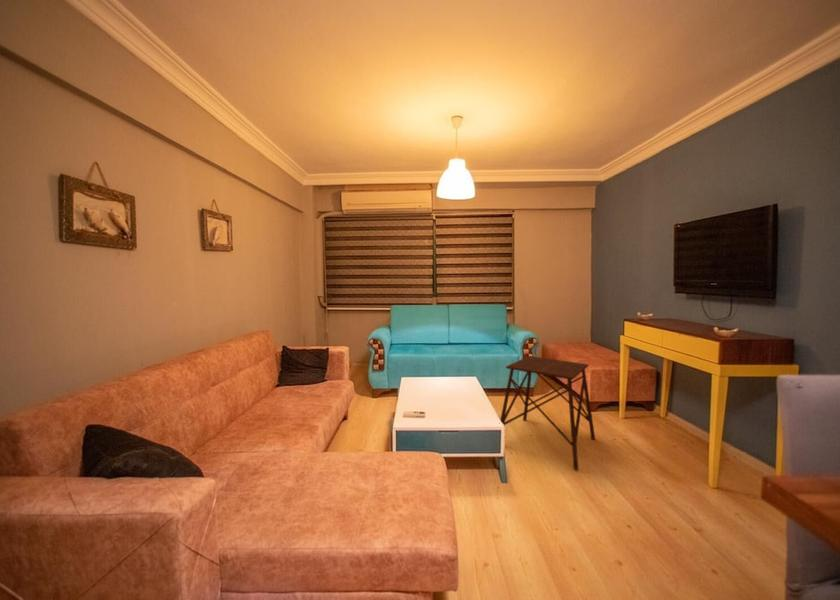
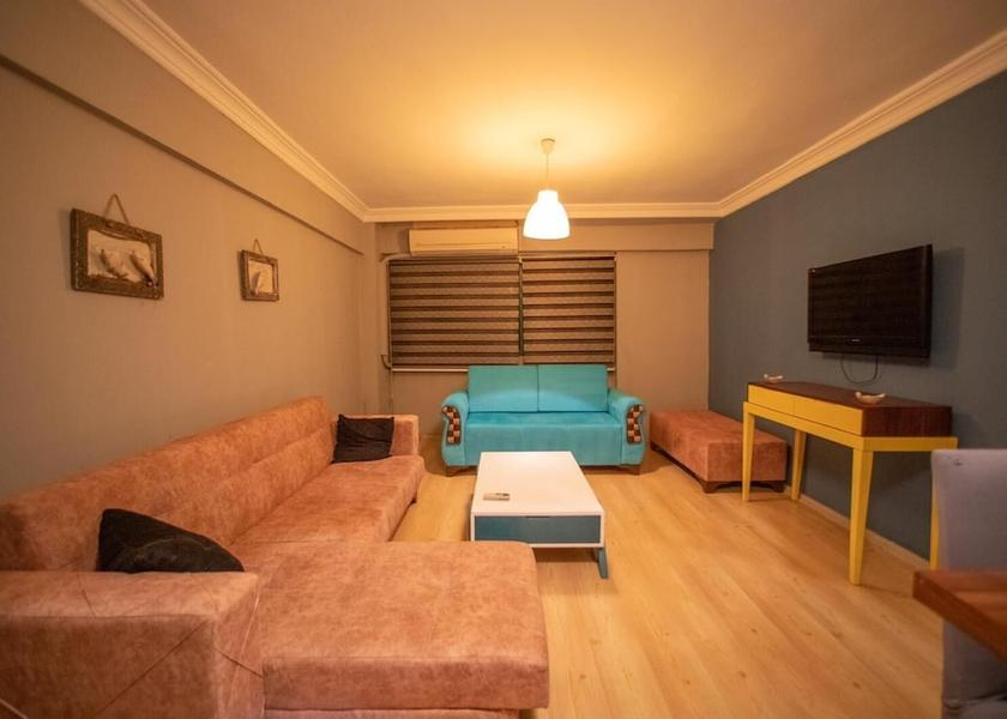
- side table (546, 402)
